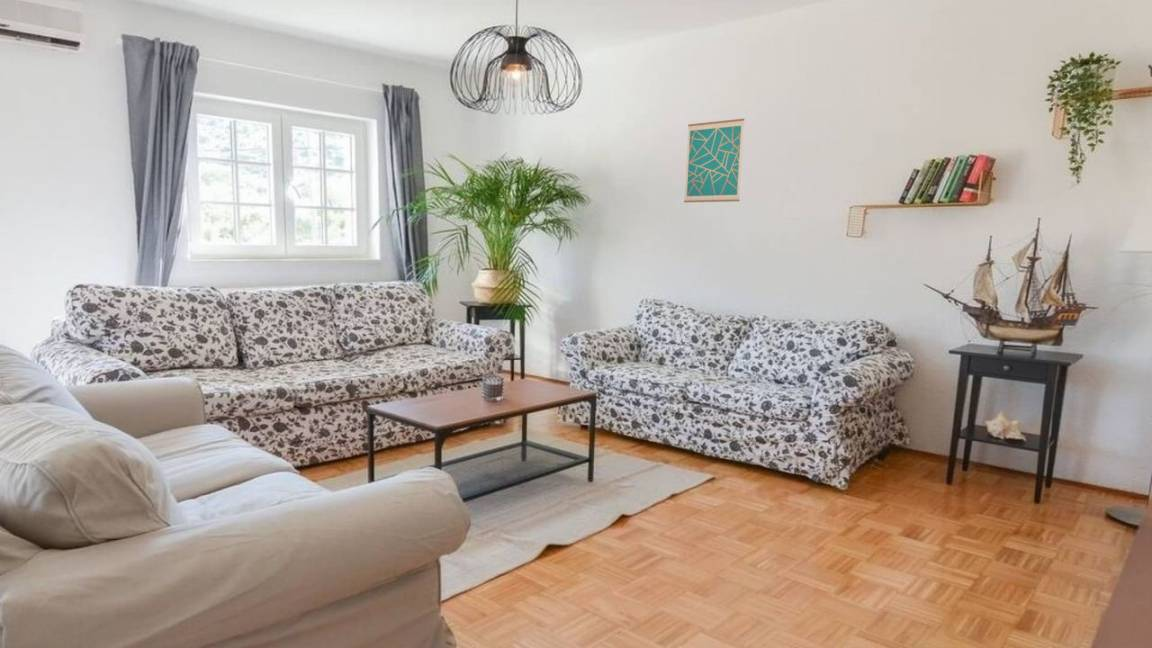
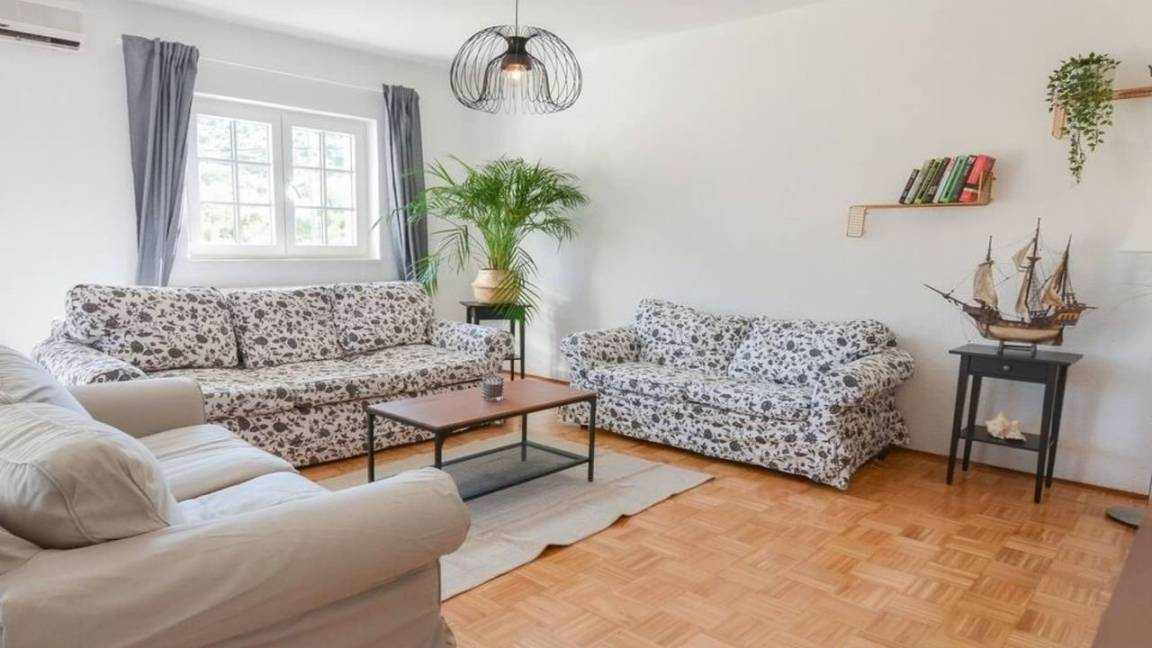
- wall art (713, 162)
